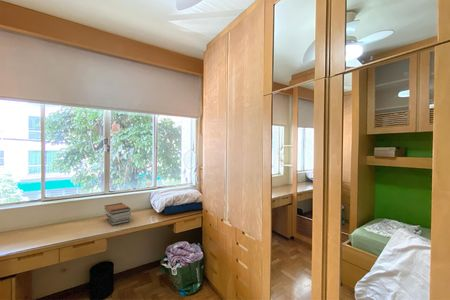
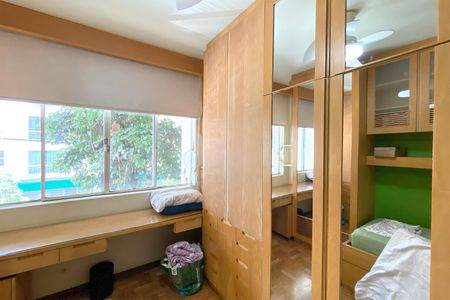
- book stack (117, 213)
